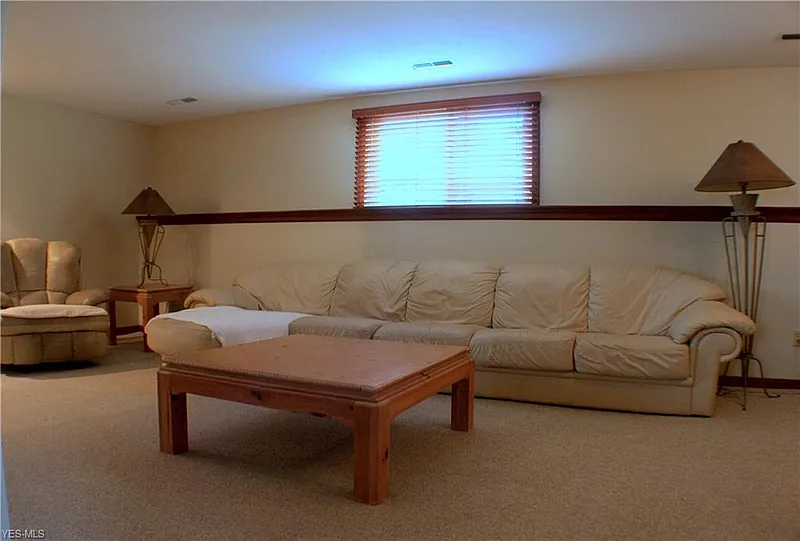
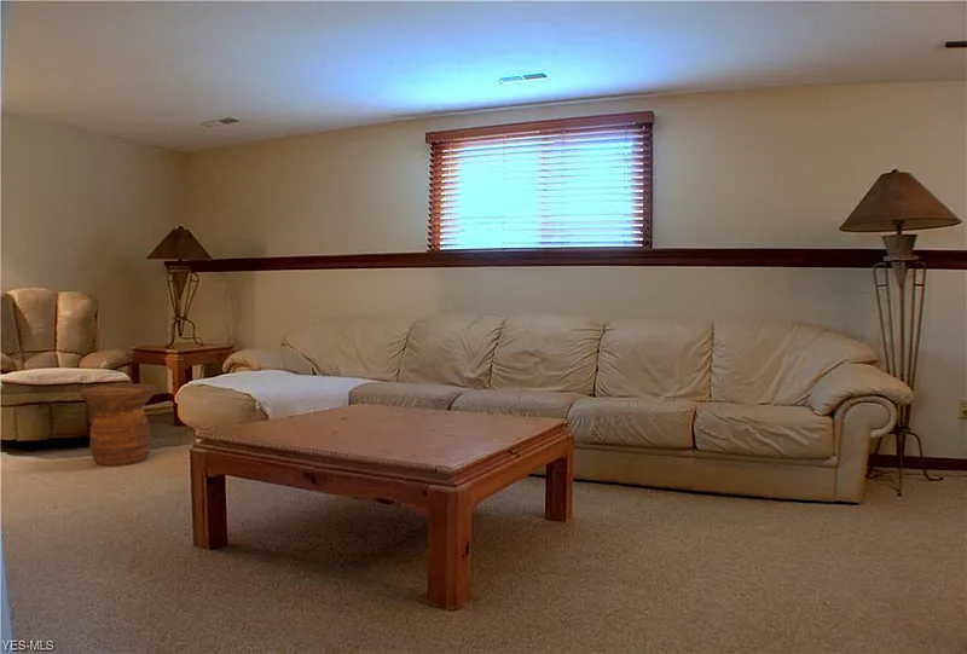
+ side table (120, 424)
